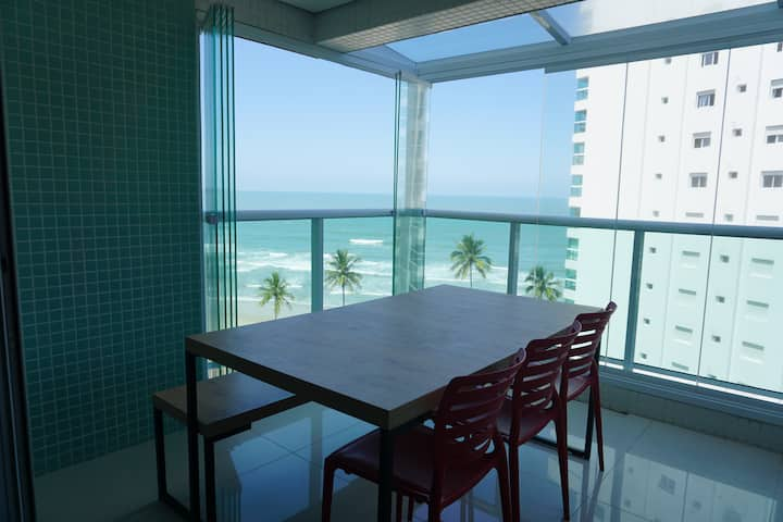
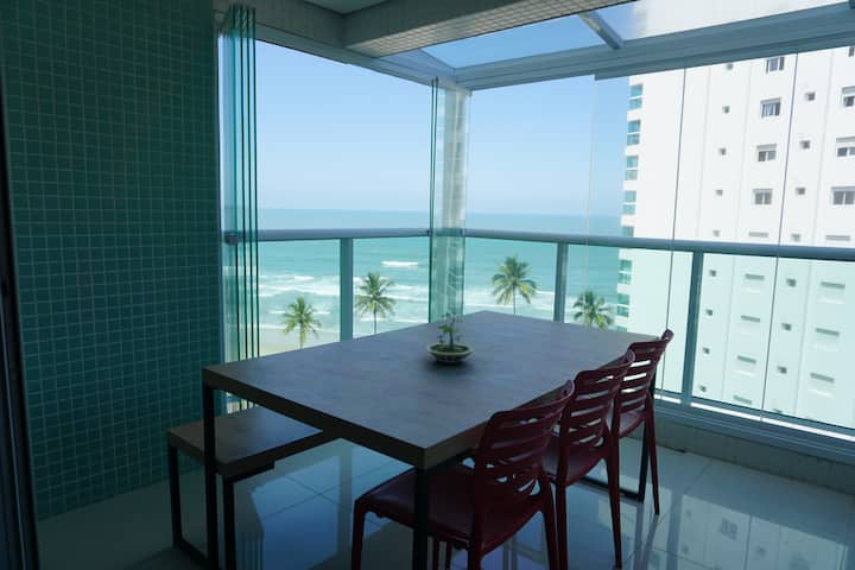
+ terrarium (451, 323)
